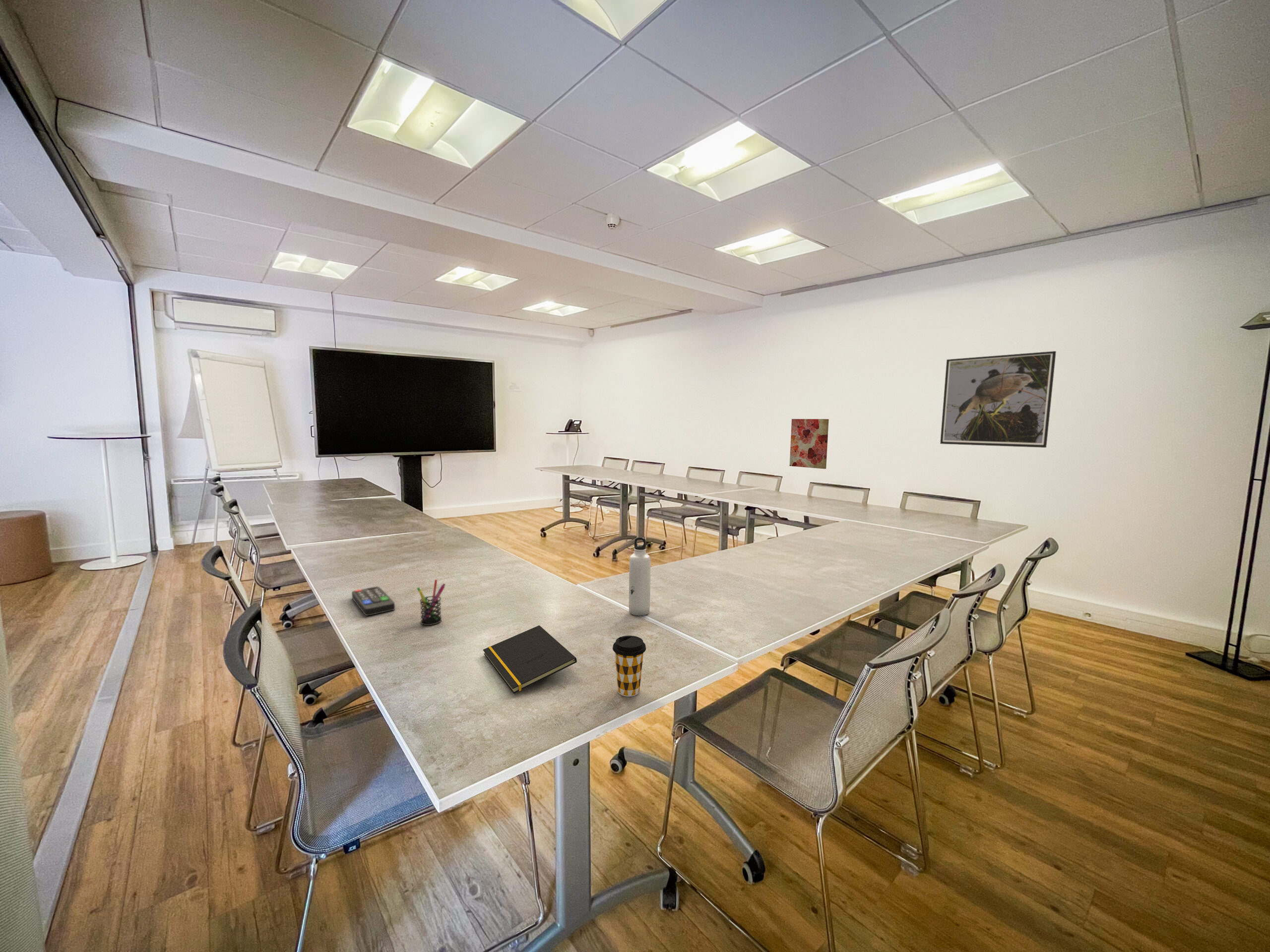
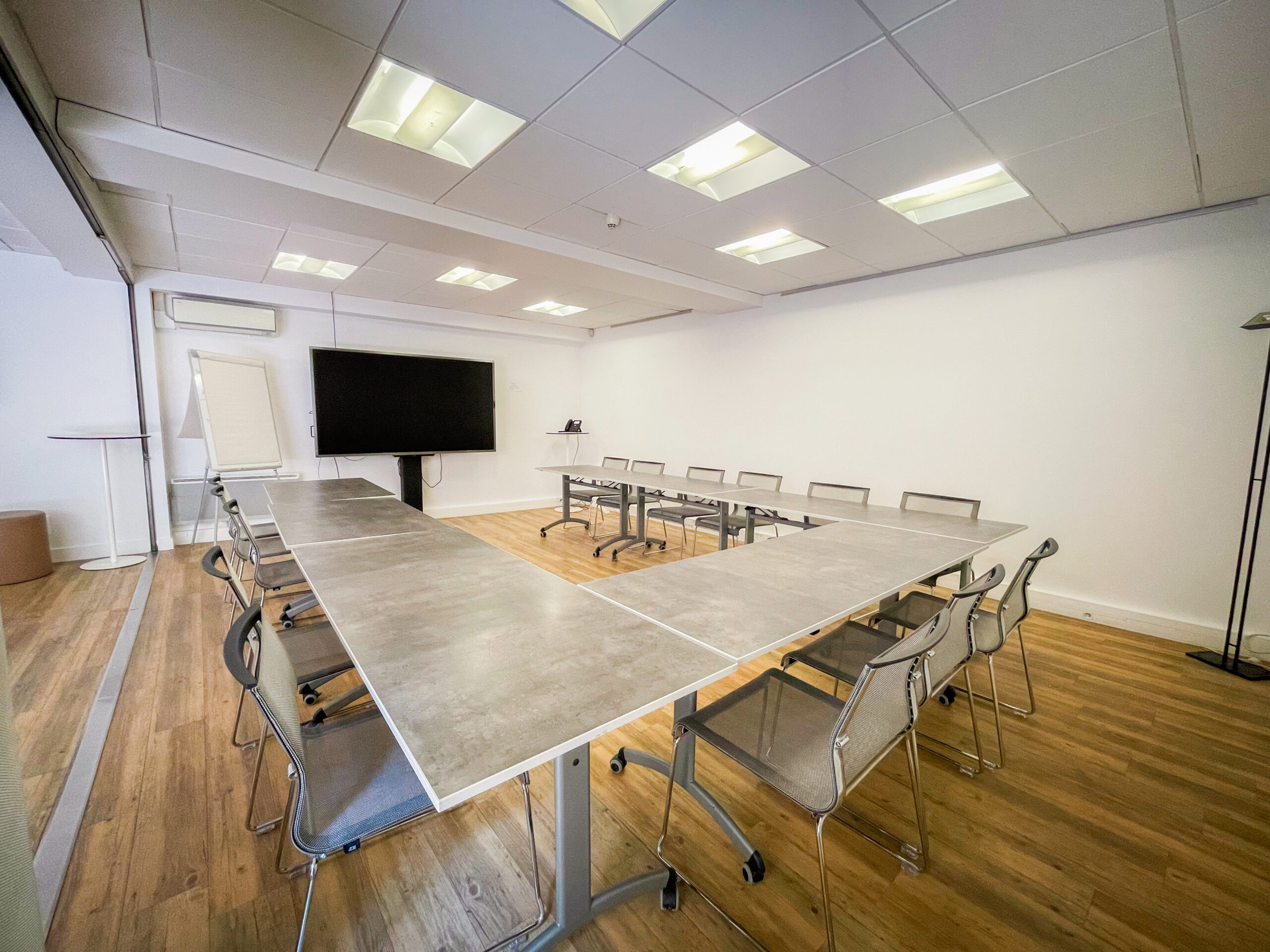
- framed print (994, 401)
- notepad (528, 655)
- remote control (373, 599)
- water bottle (639, 575)
- coffee cup (629, 666)
- wall art (808, 443)
- pen holder (429, 601)
